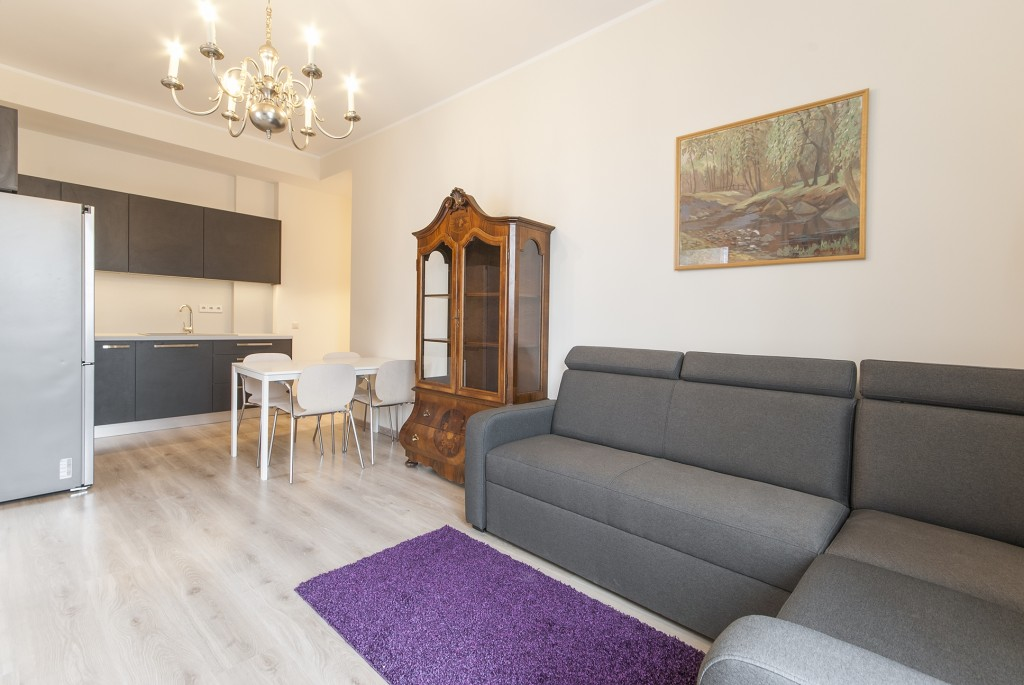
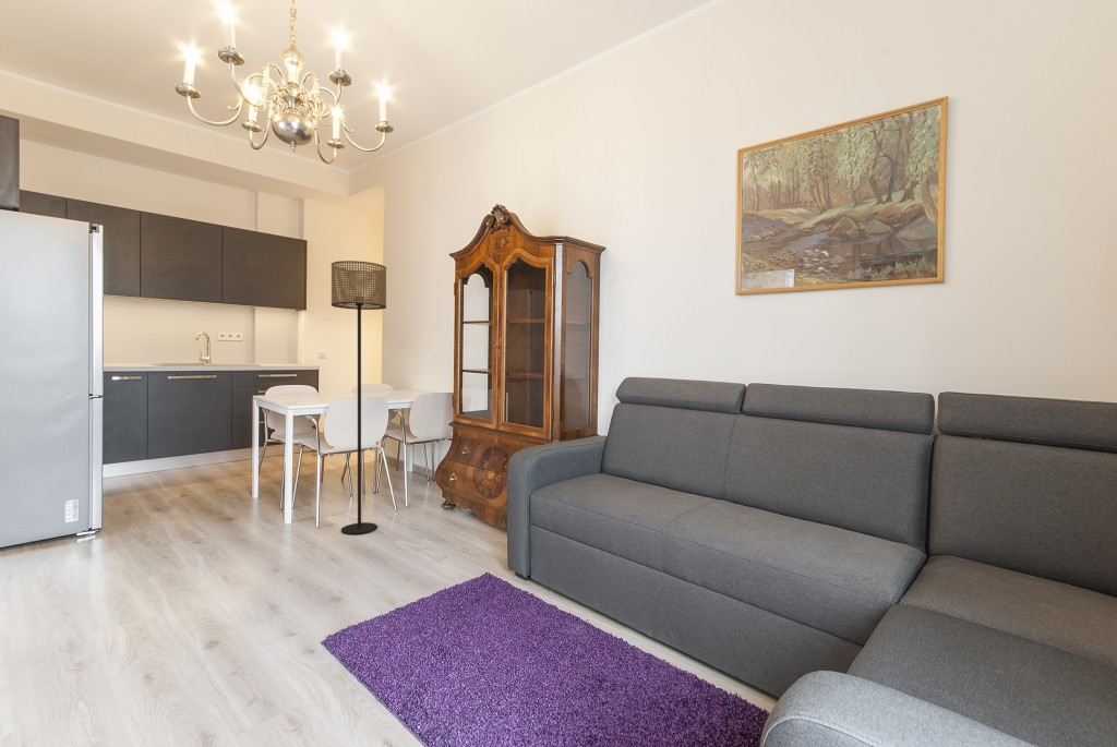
+ floor lamp (359, 397)
